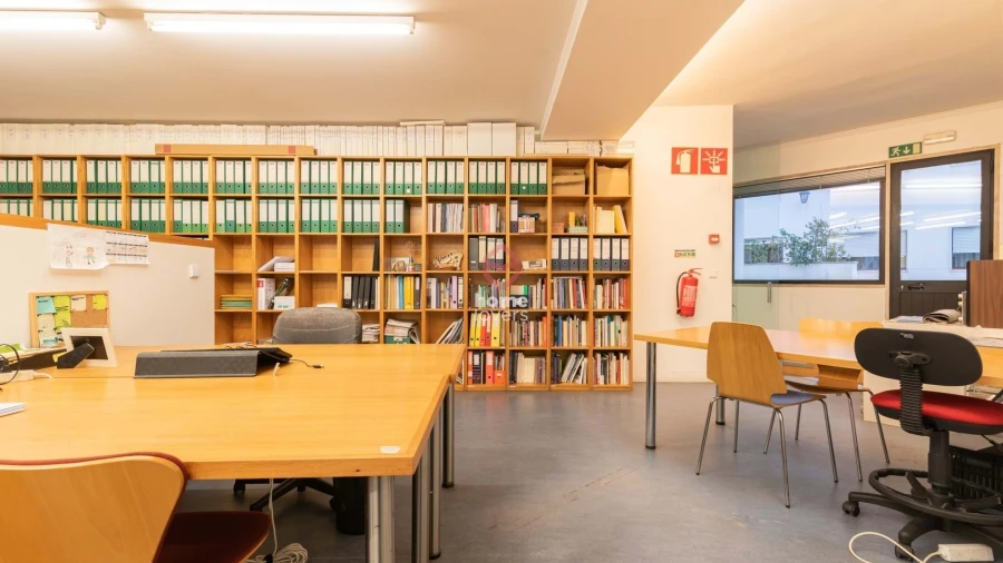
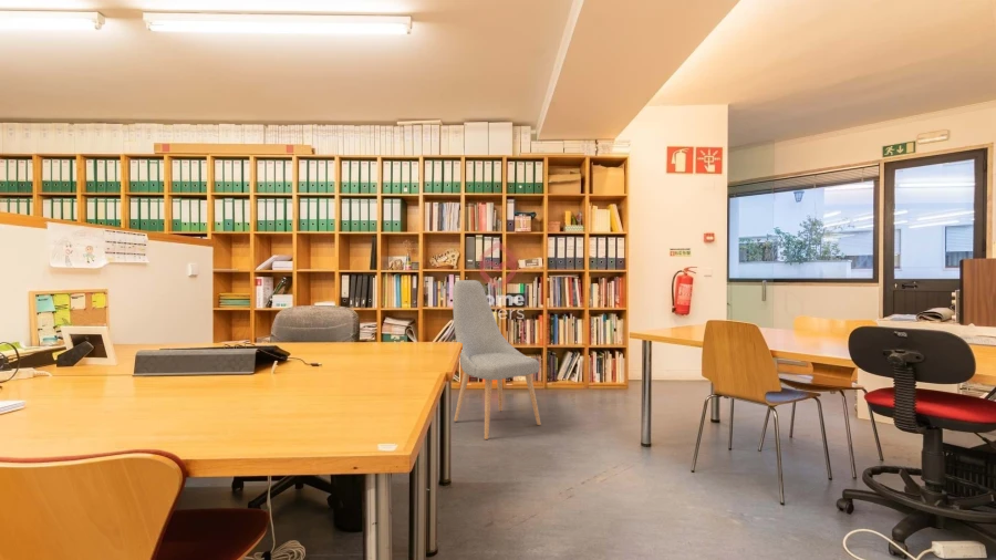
+ chair (489, 351)
